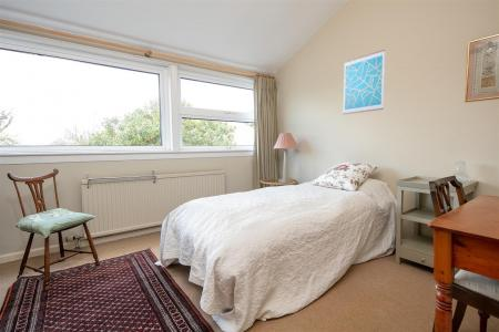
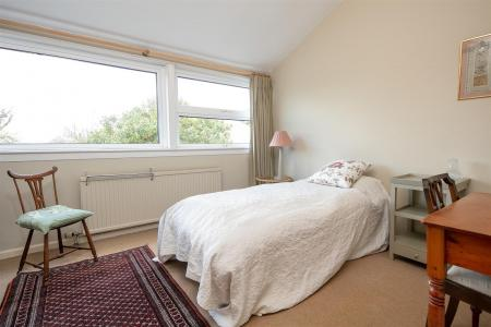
- wall art (361, 84)
